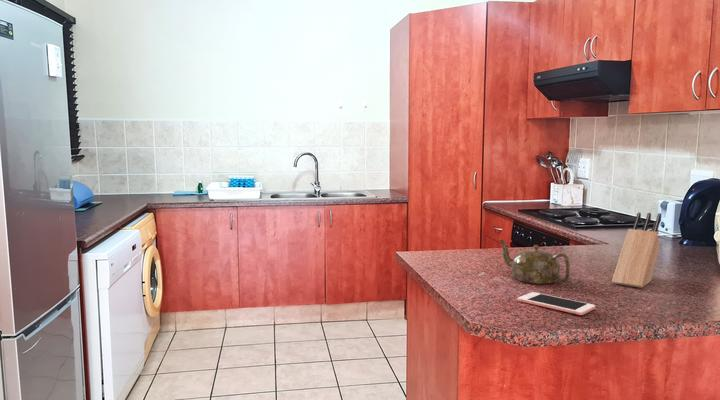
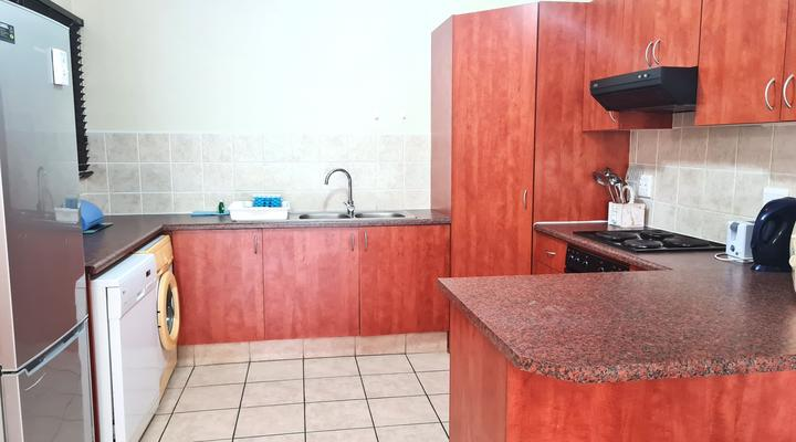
- teapot (532, 261)
- knife block (639, 247)
- cell phone (555, 303)
